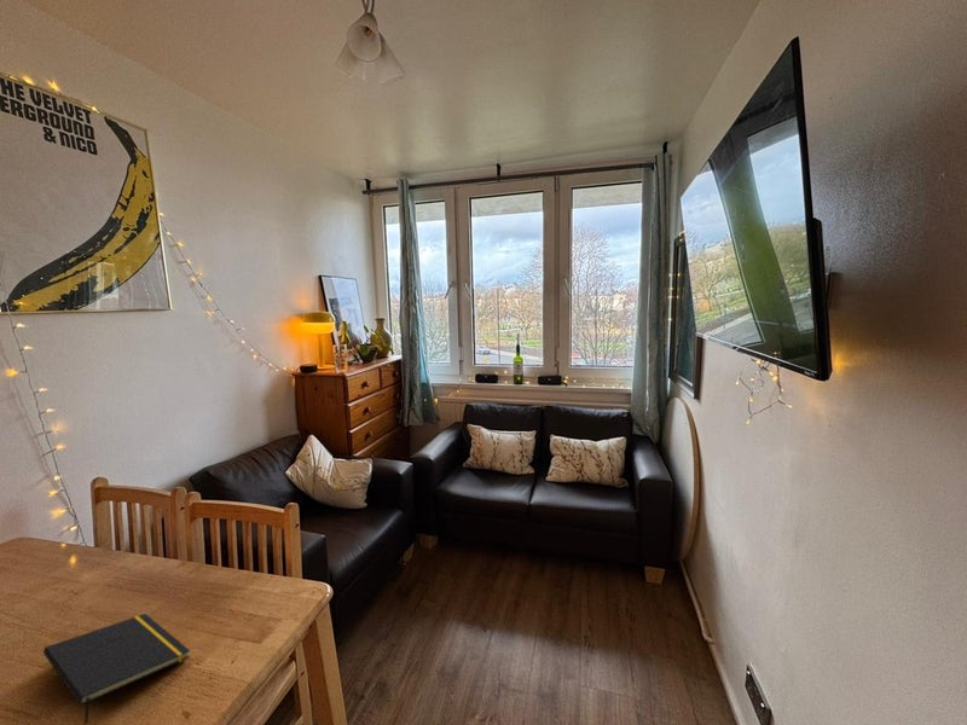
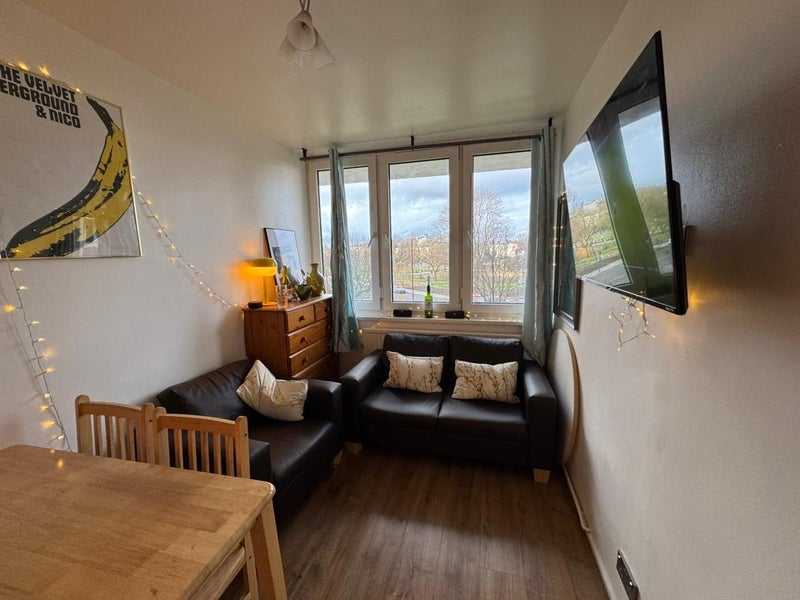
- notepad (117, 651)
